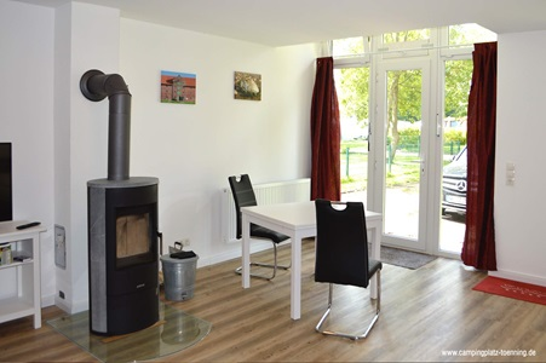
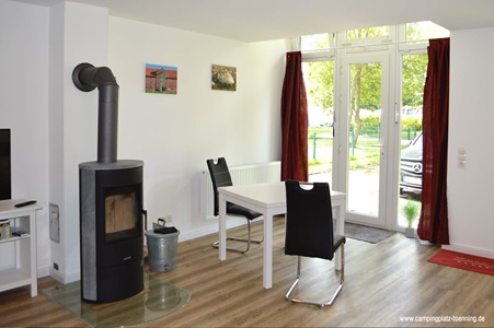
+ potted plant (407, 215)
